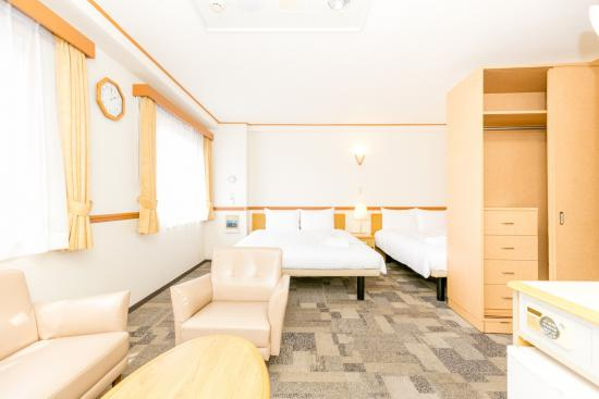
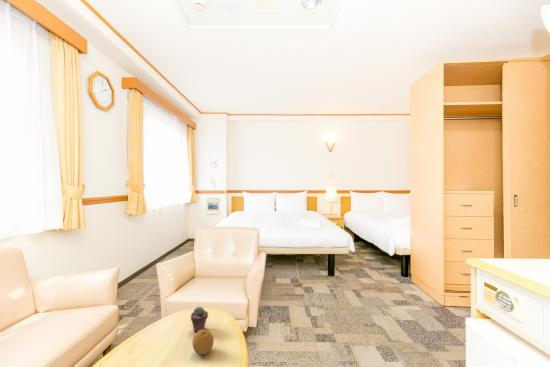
+ fruit (203, 341)
+ potted succulent (199, 318)
